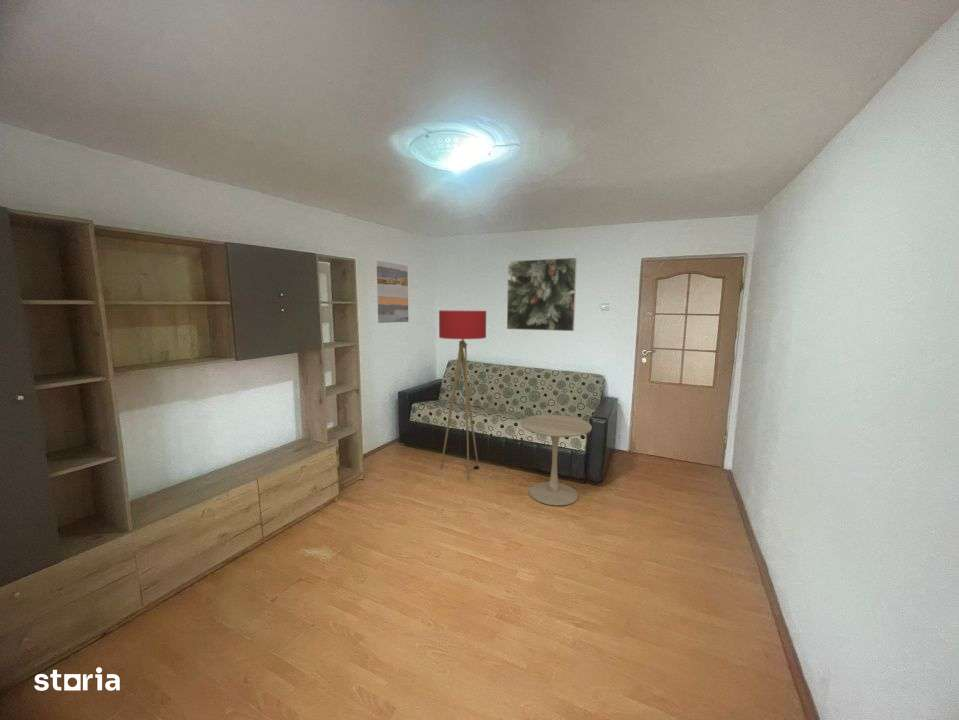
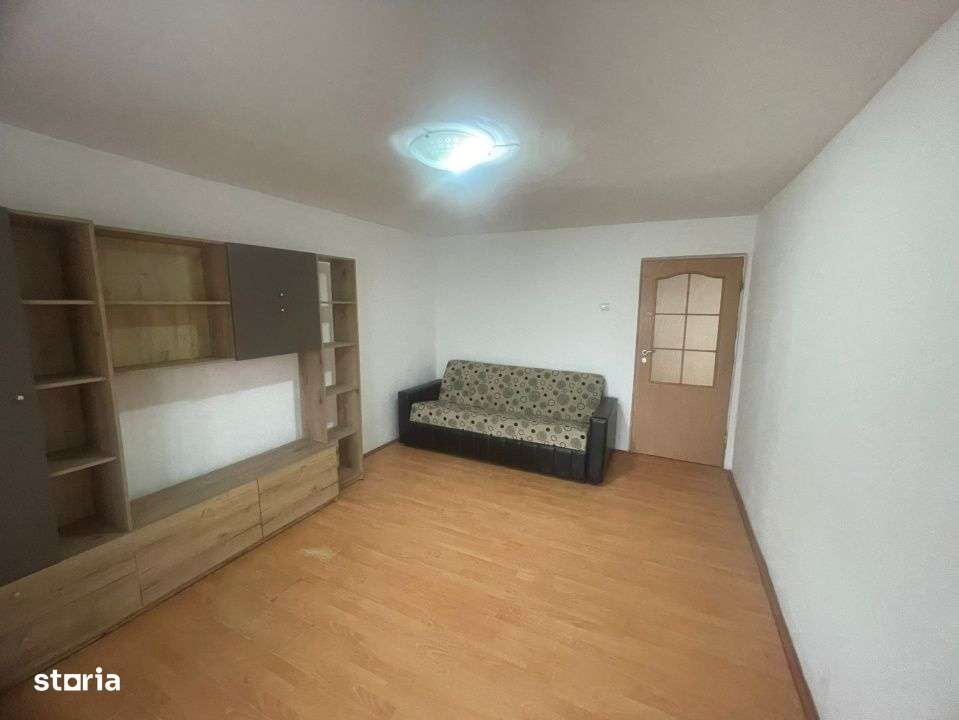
- floor lamp (461, 391)
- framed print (540, 295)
- side table (554, 459)
- wall art (393, 293)
